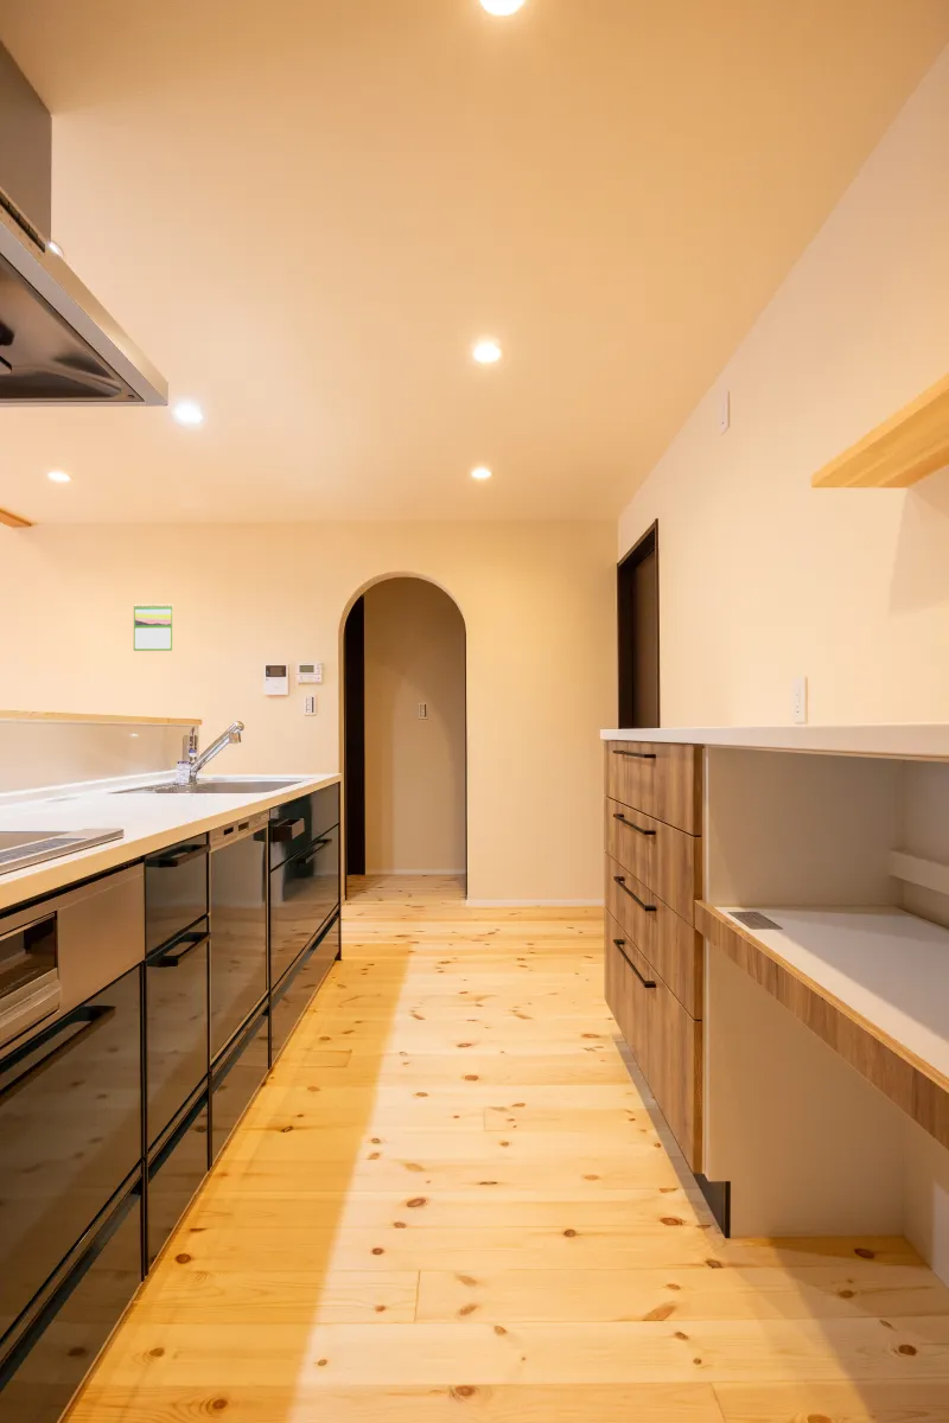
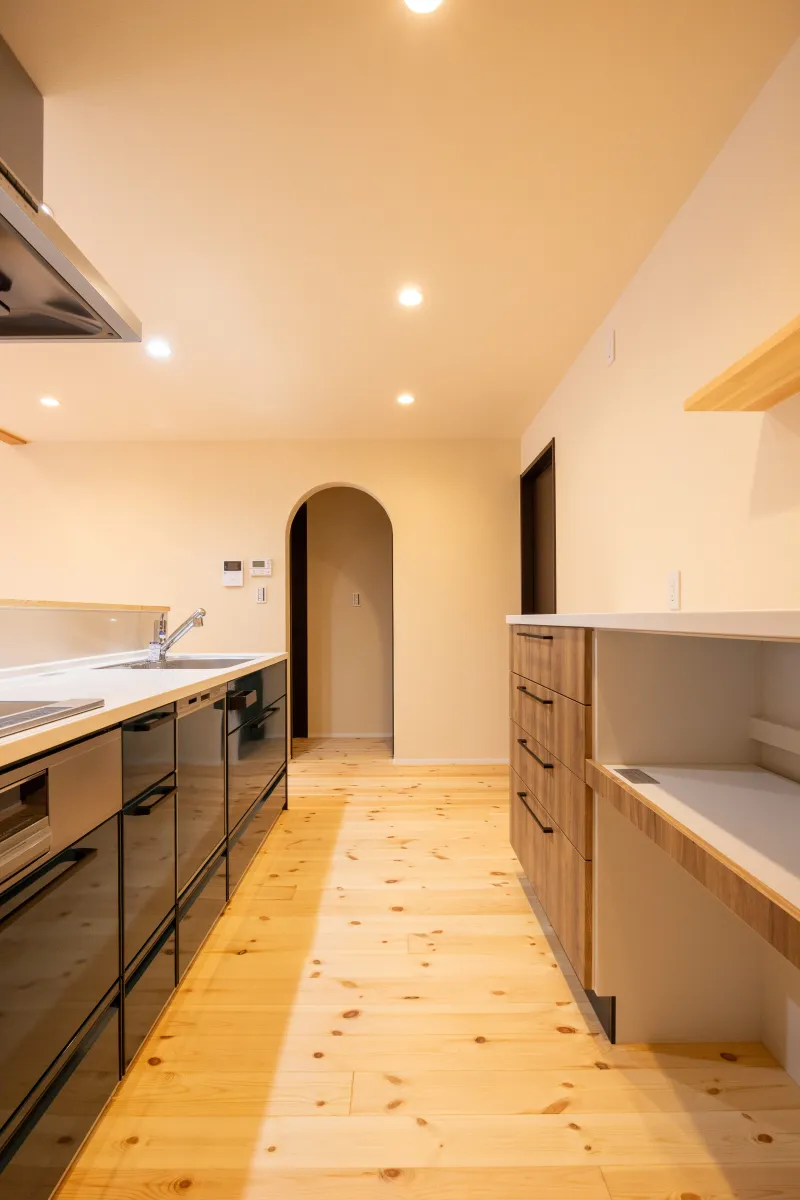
- calendar (153, 626)
